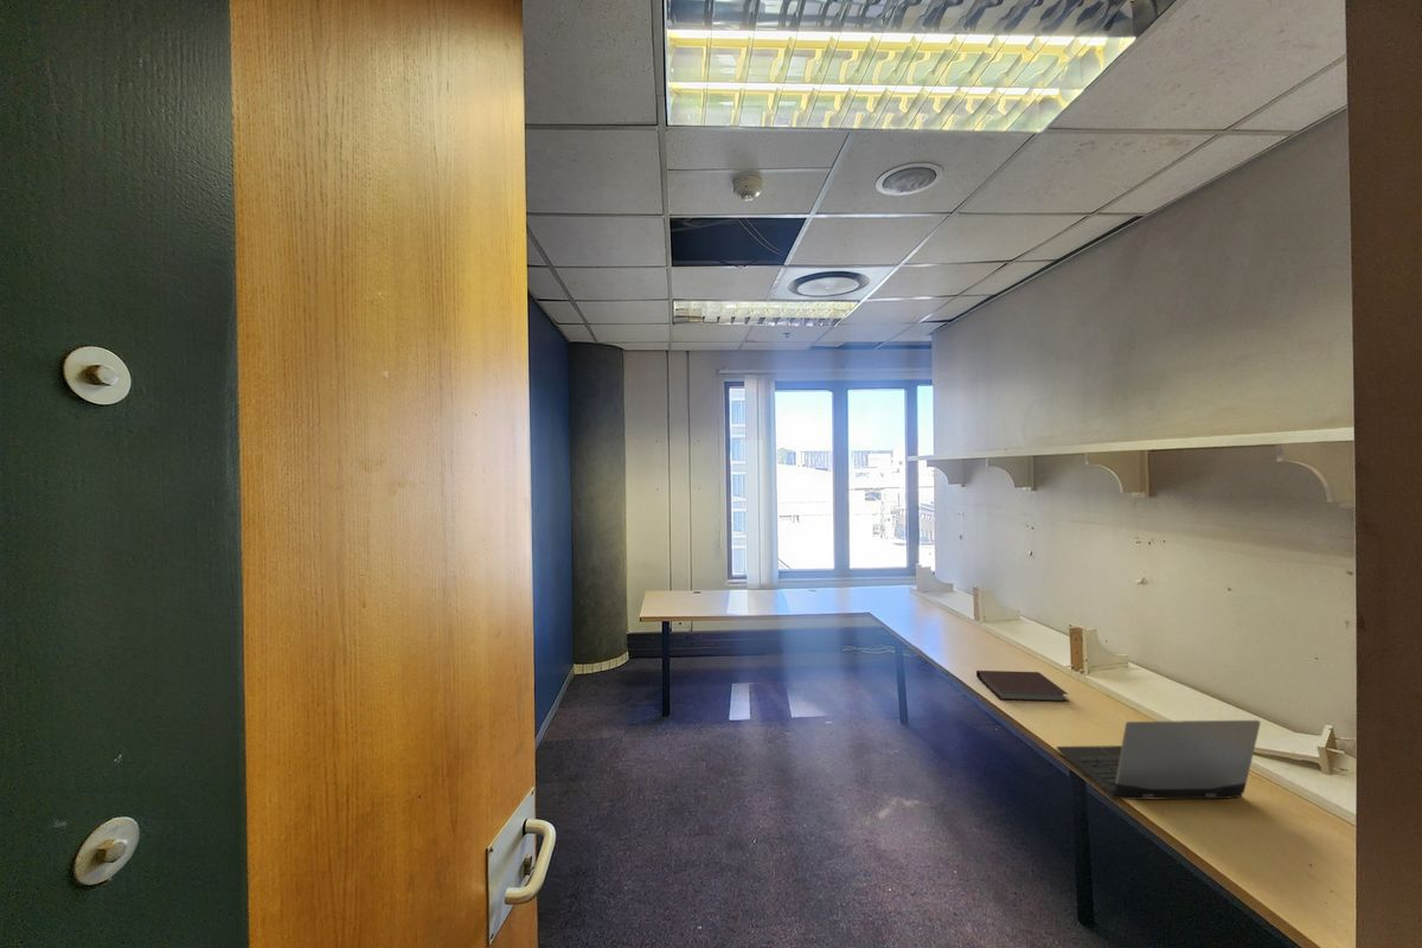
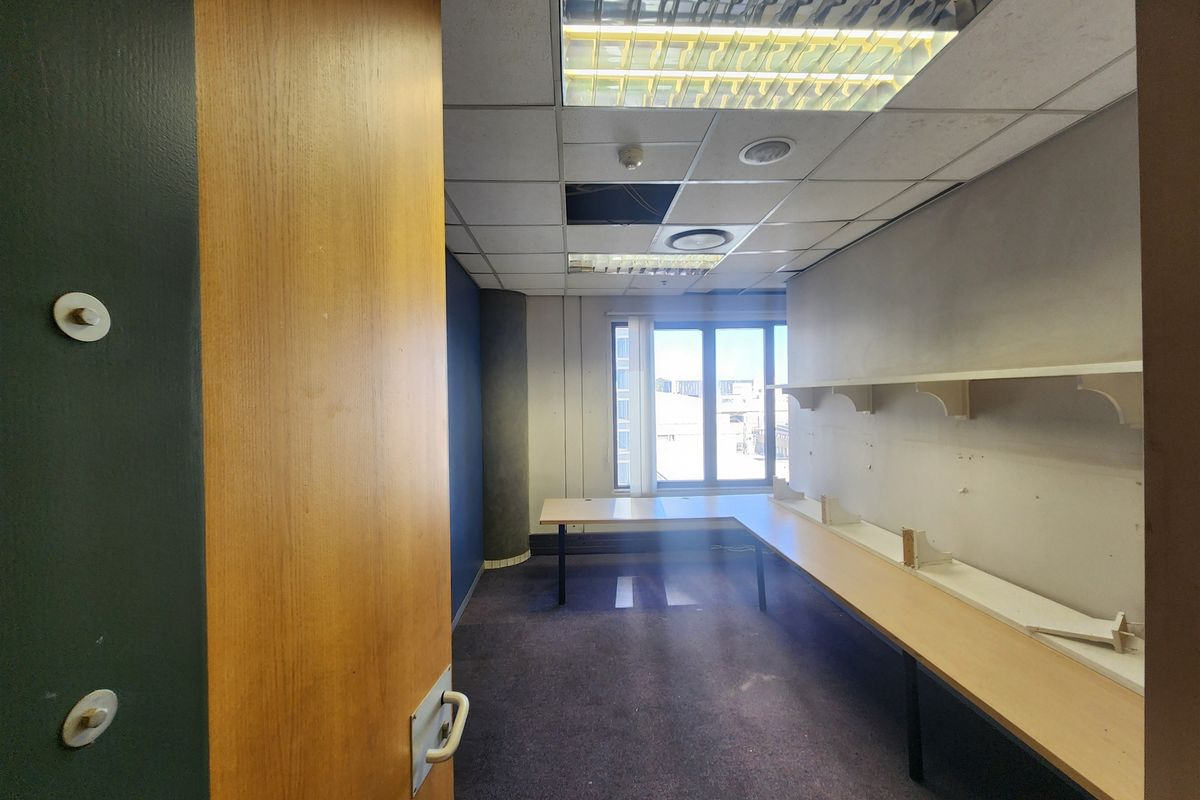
- notebook (1019, 684)
- laptop computer (1148, 737)
